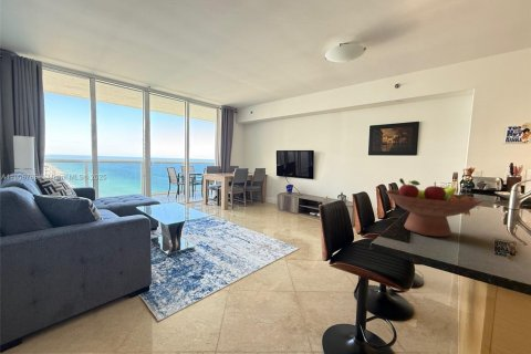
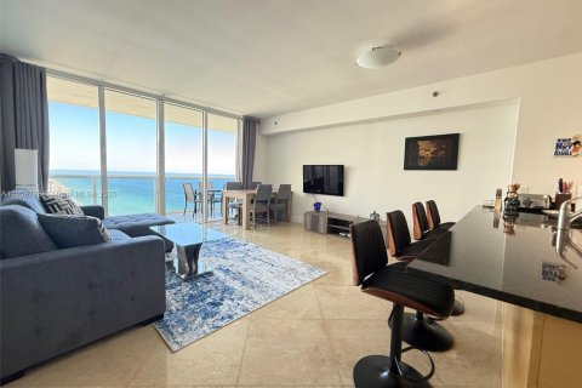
- fruit bowl (428, 206)
